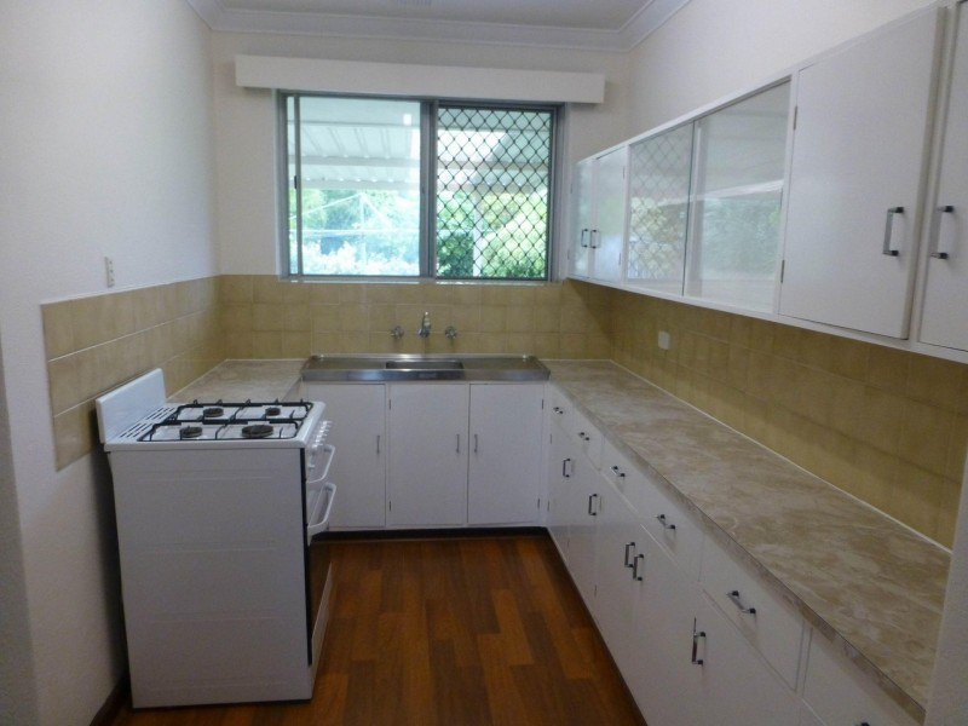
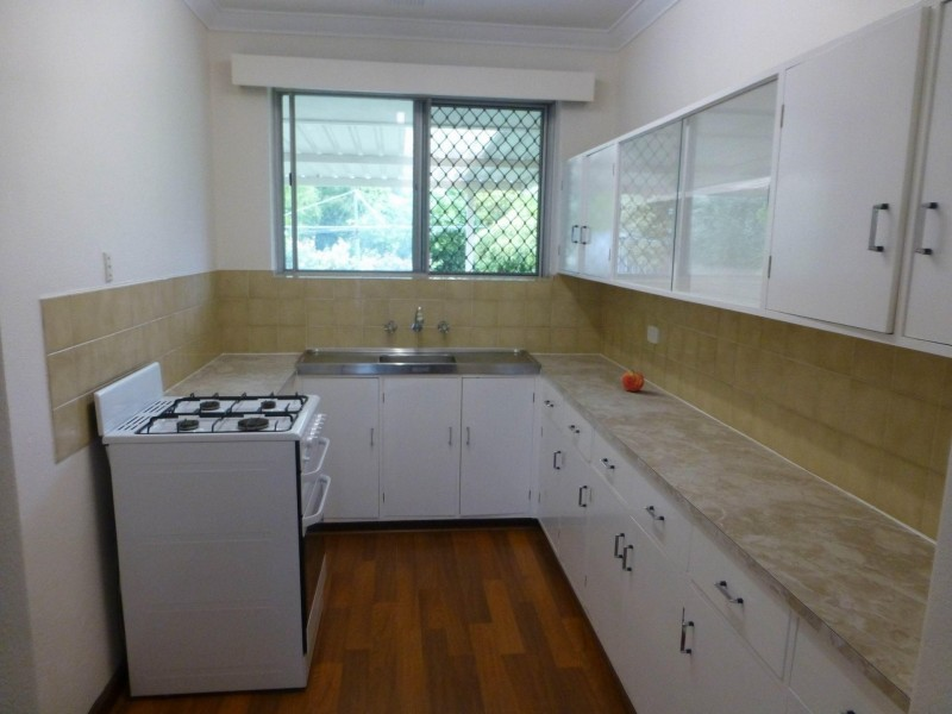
+ apple (633, 380)
